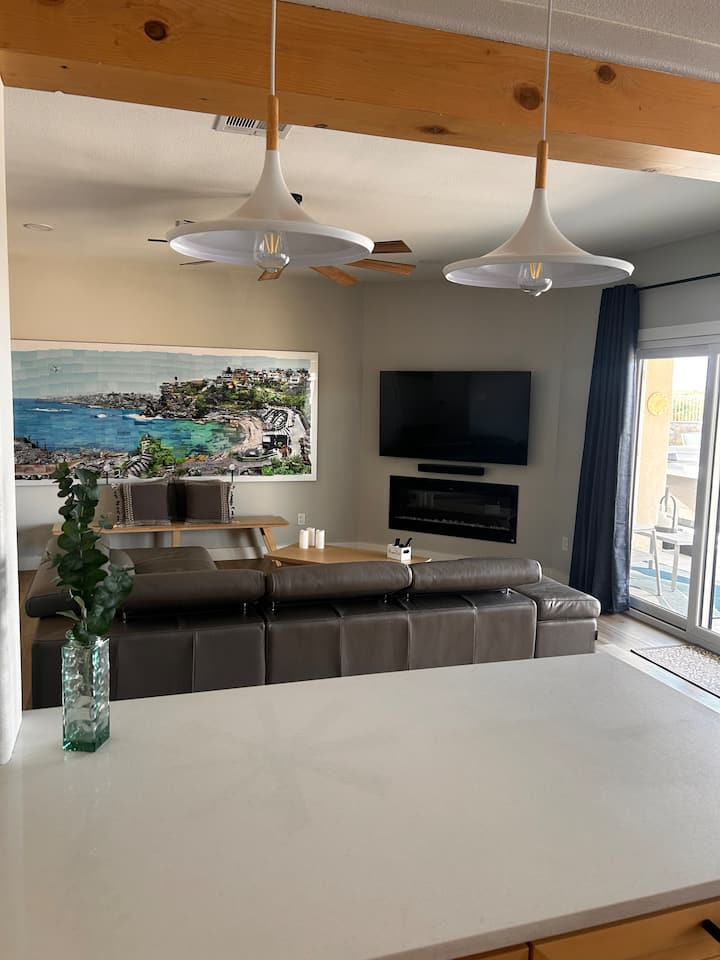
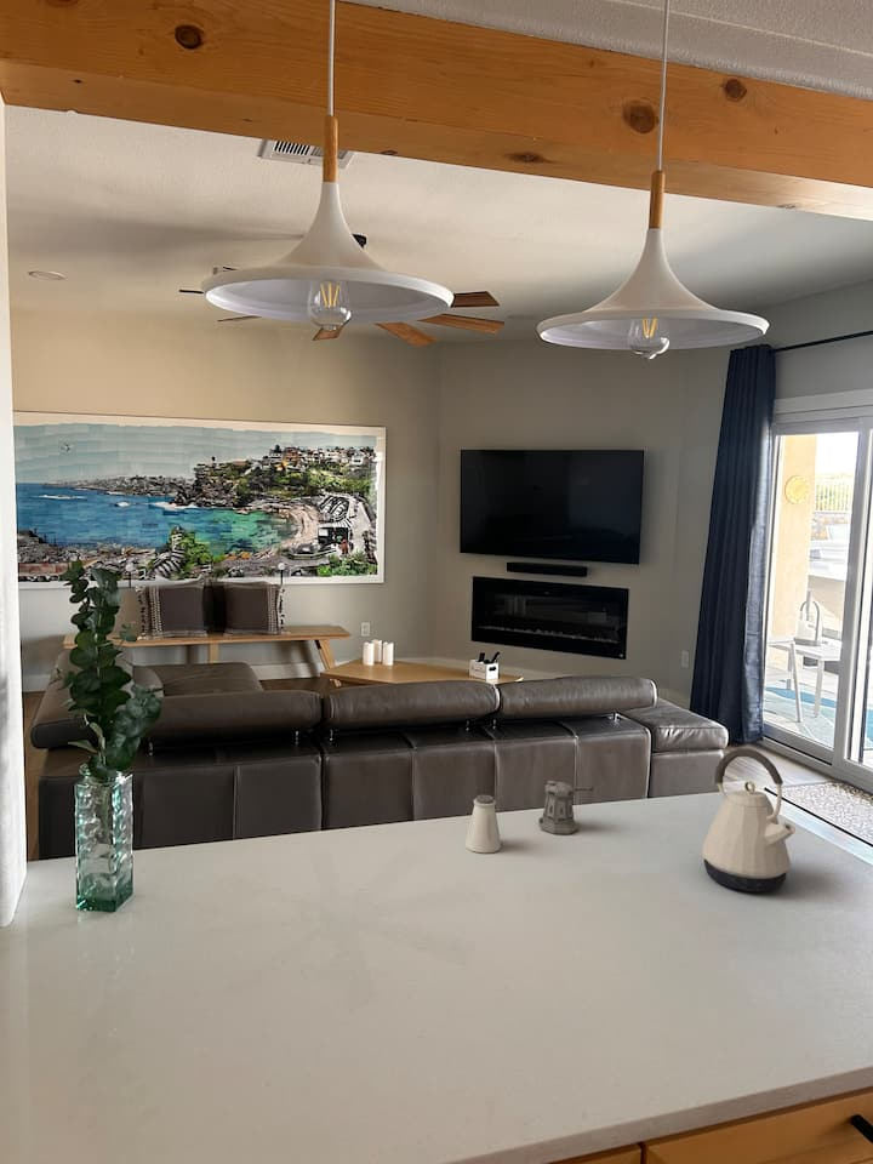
+ saltshaker (484, 821)
+ pepper shaker (563, 804)
+ kettle (749, 815)
